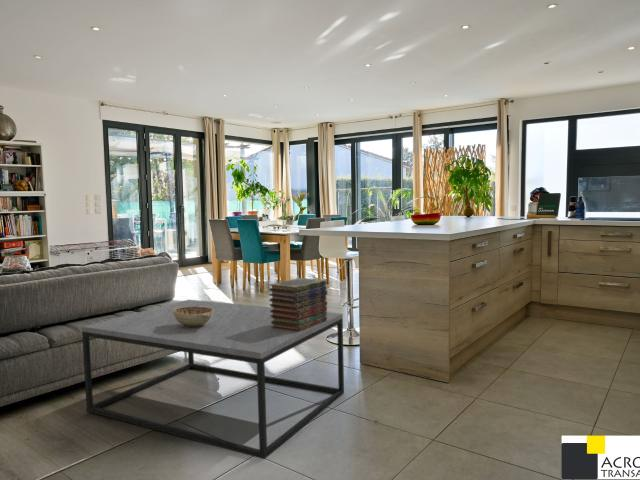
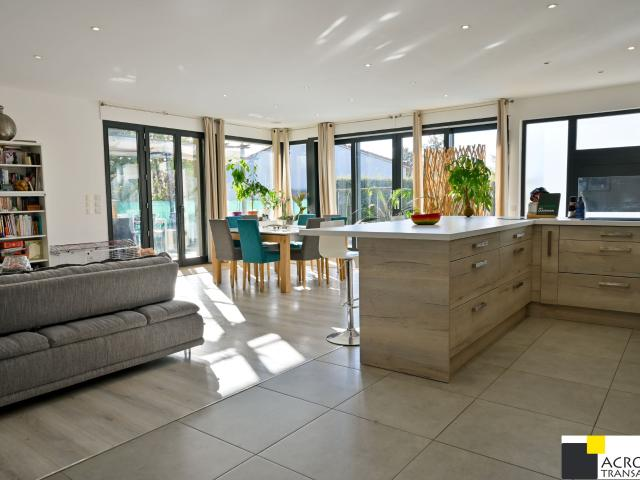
- decorative bowl (193, 316)
- coffee table (219, 357)
- book stack (298, 302)
